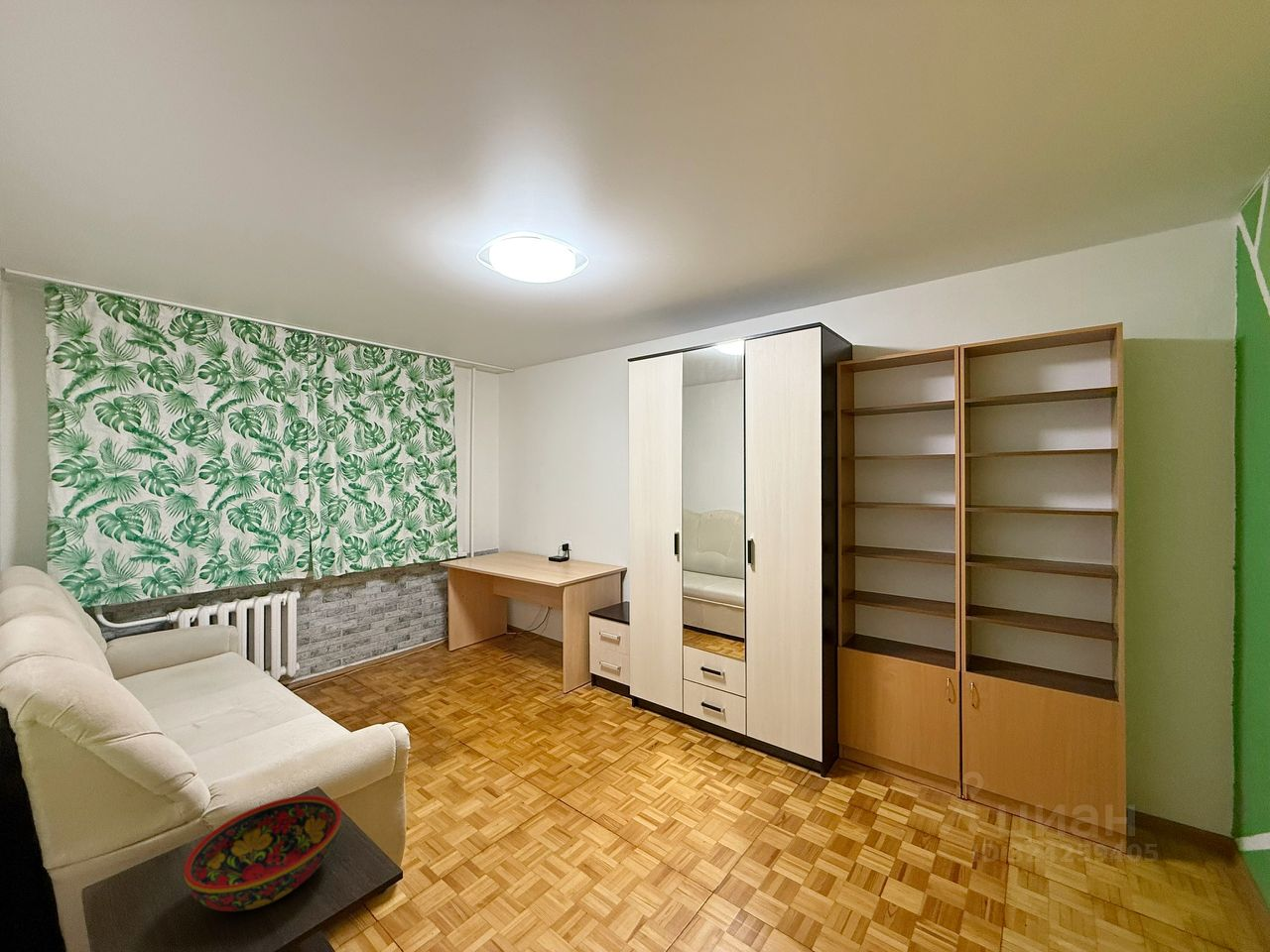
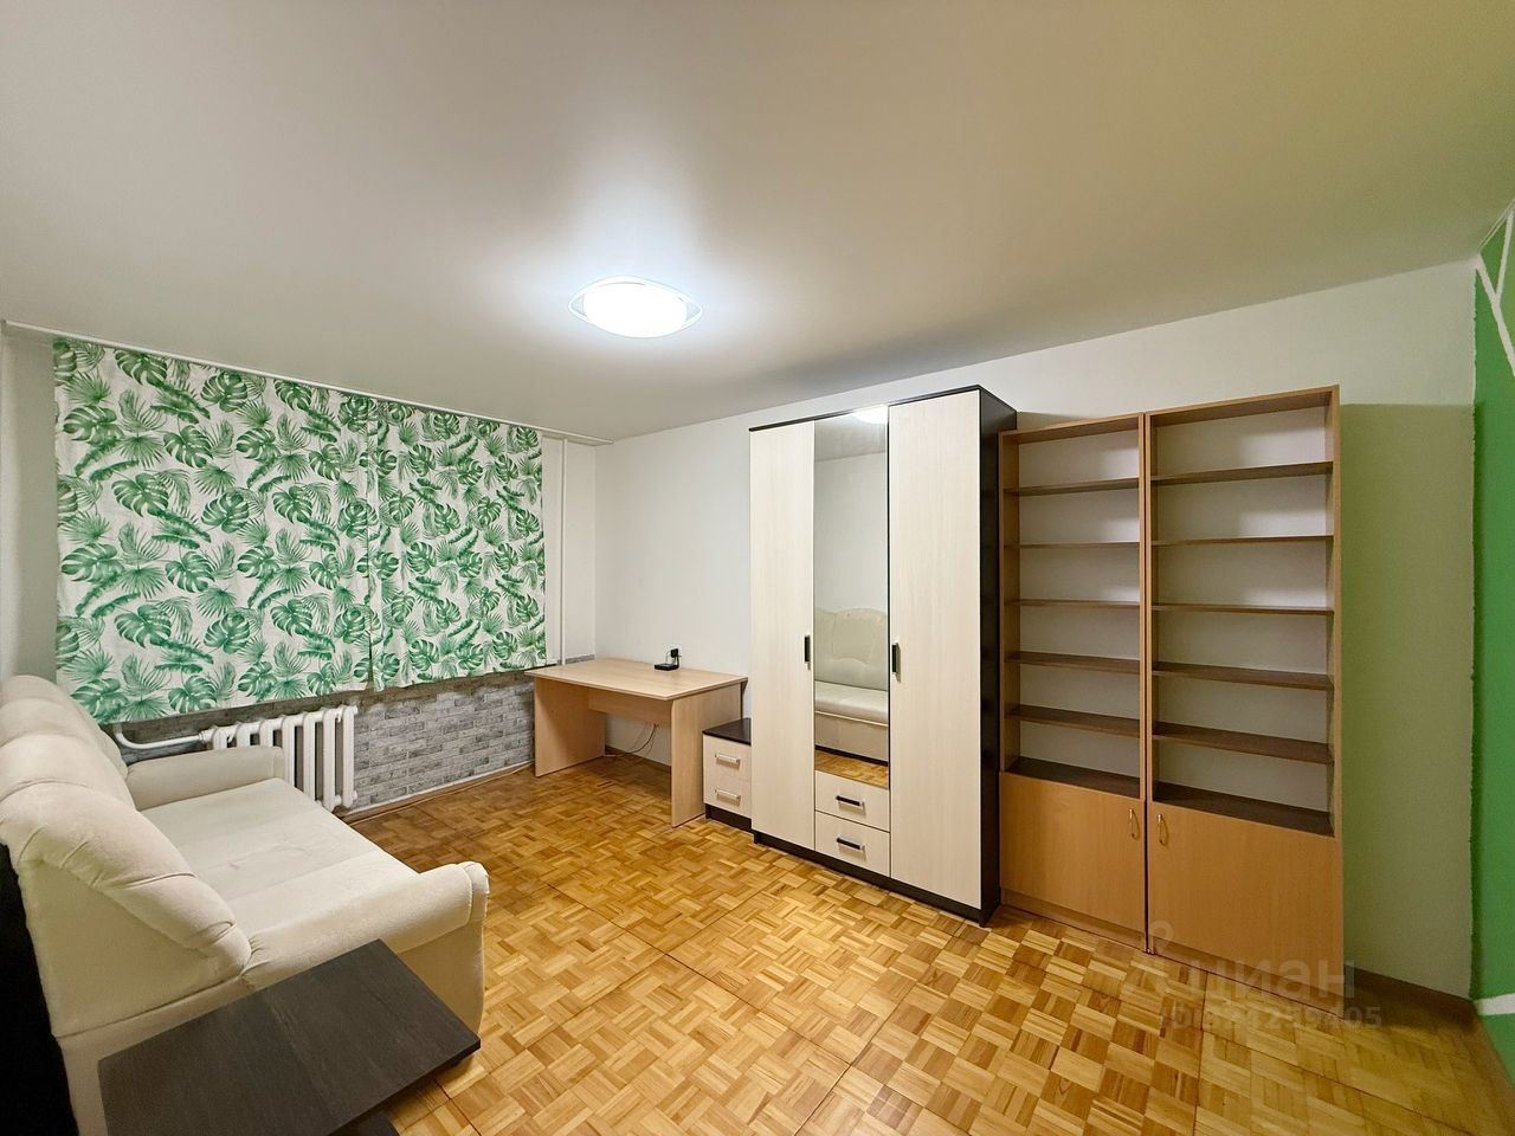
- bowl (269, 859)
